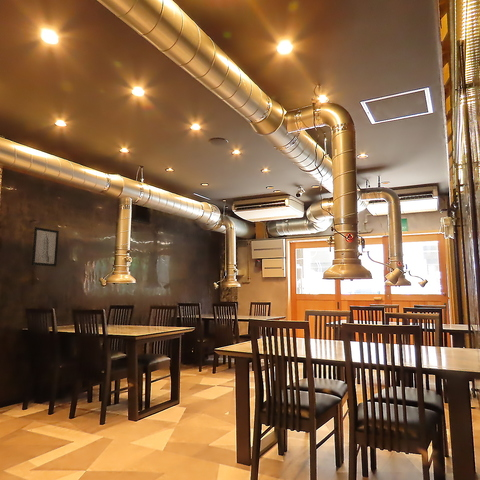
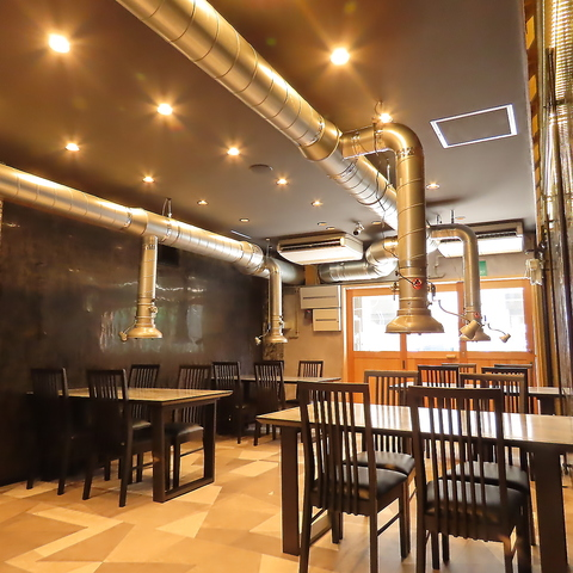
- wall art (45, 247)
